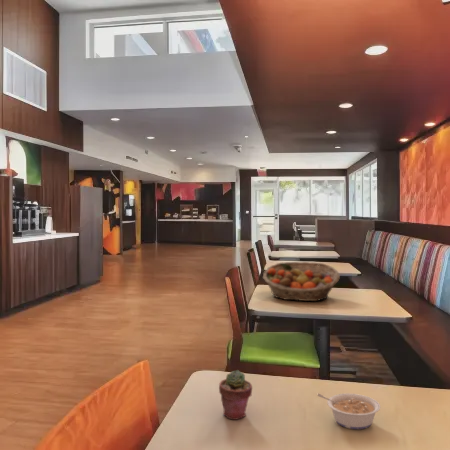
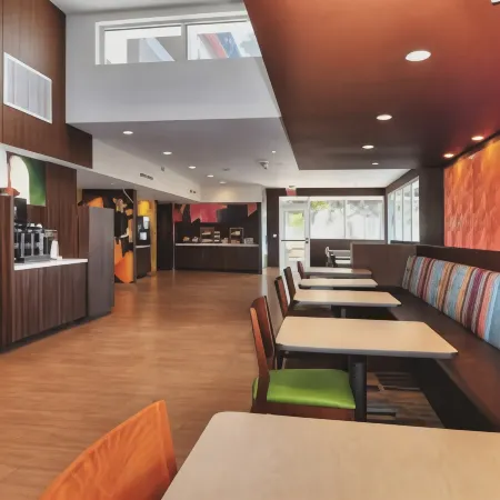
- potted succulent (235, 392)
- fruit basket (300, 280)
- legume (351, 410)
